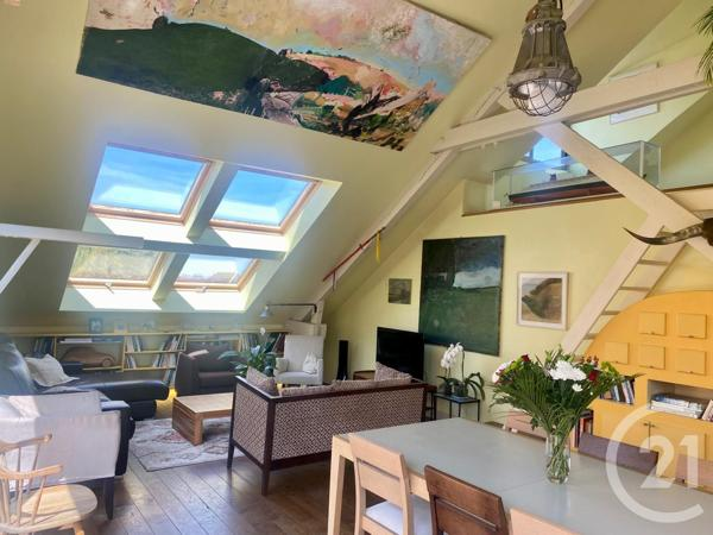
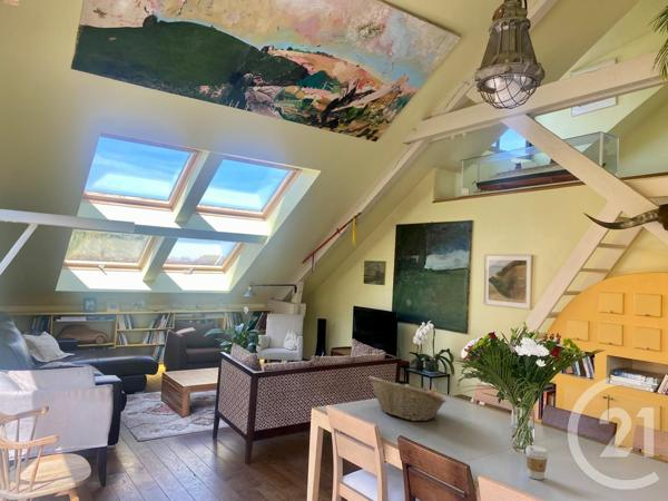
+ coffee cup (536, 461)
+ fruit basket (405, 395)
